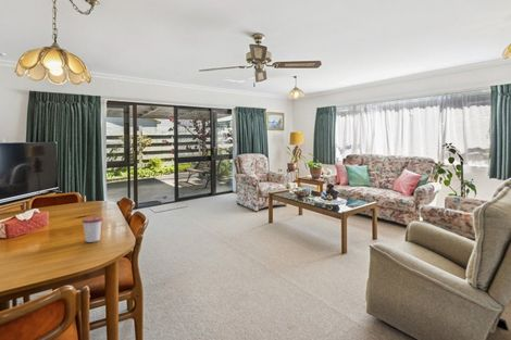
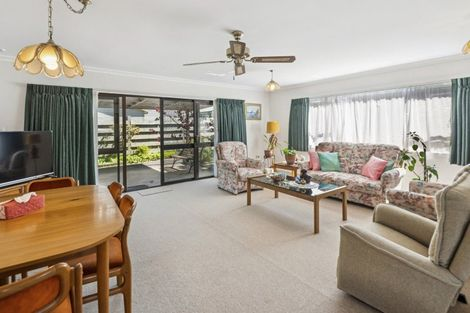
- cup (92, 226)
